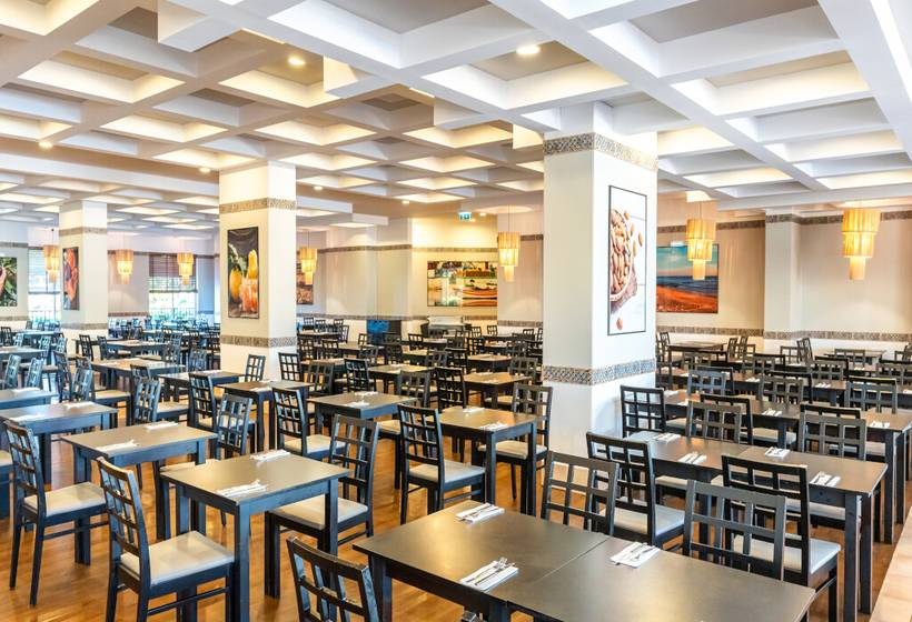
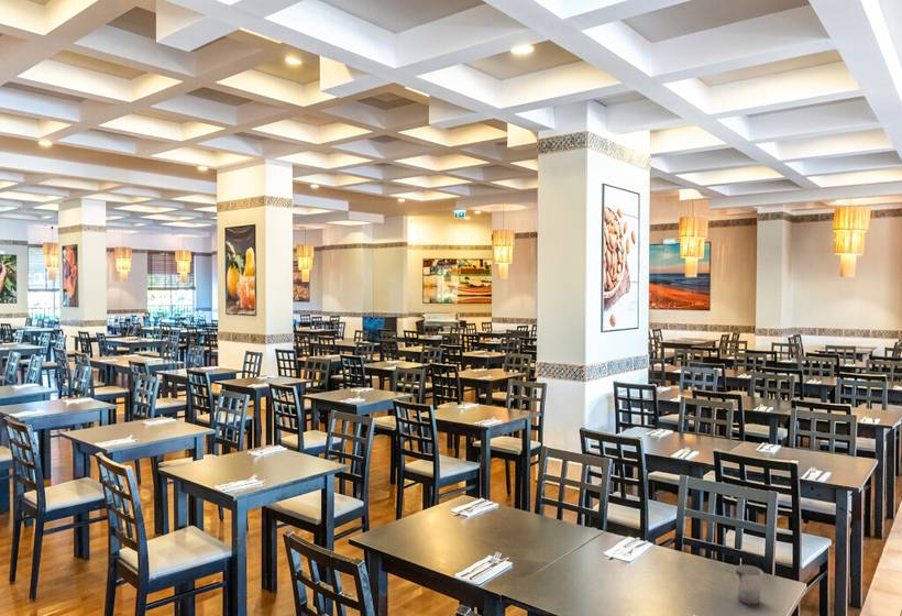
+ cup (747, 586)
